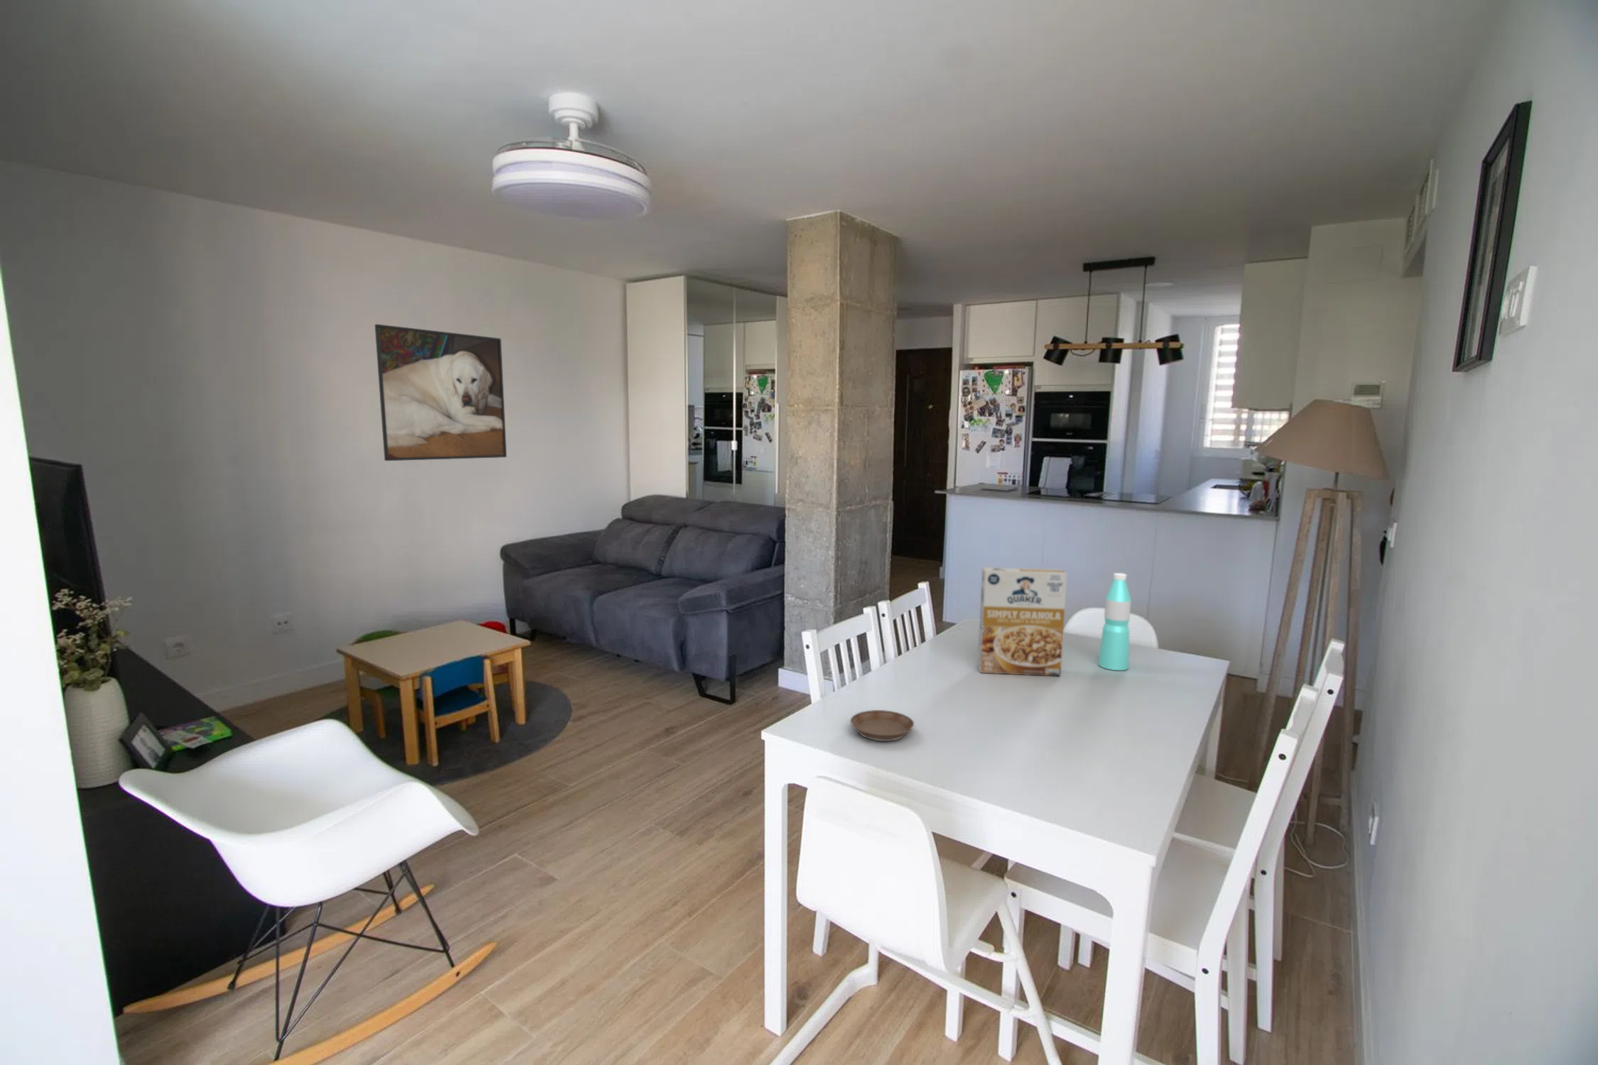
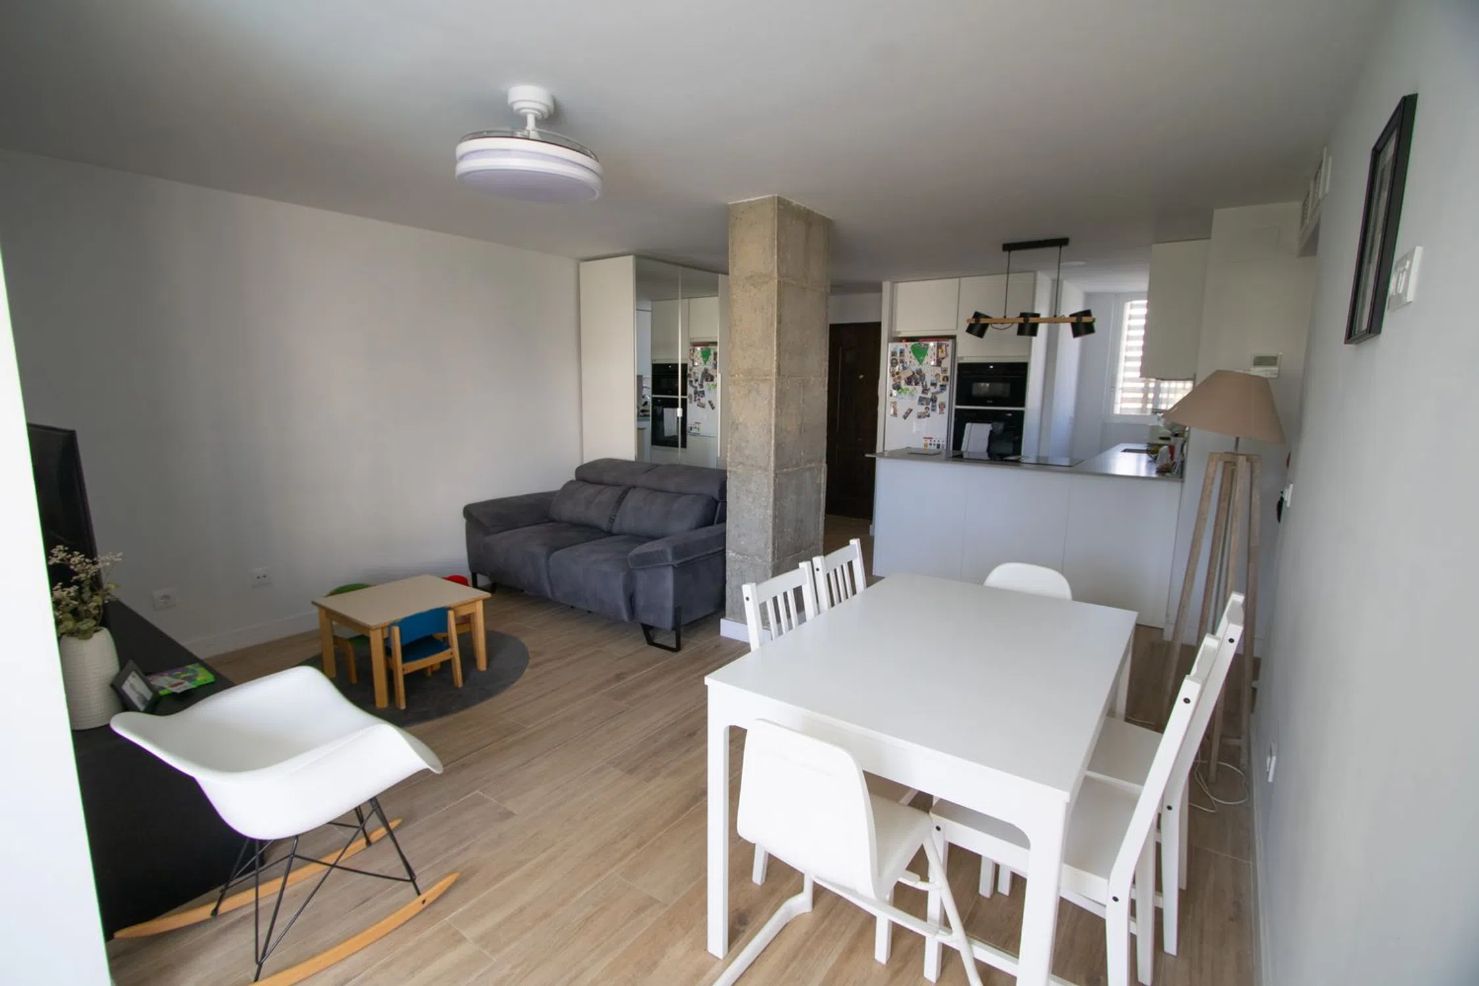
- cereal box (1020, 620)
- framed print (446, 396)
- water bottle (1116, 619)
- saucer (881, 726)
